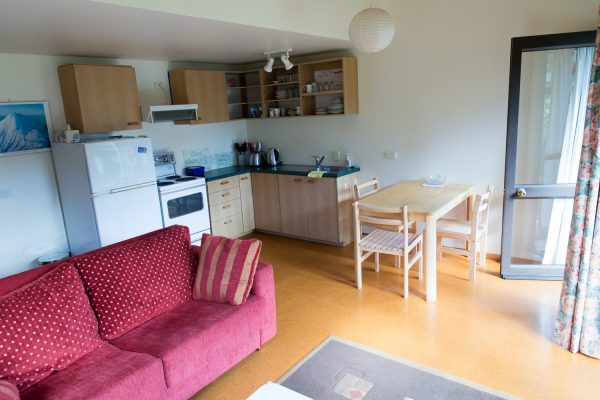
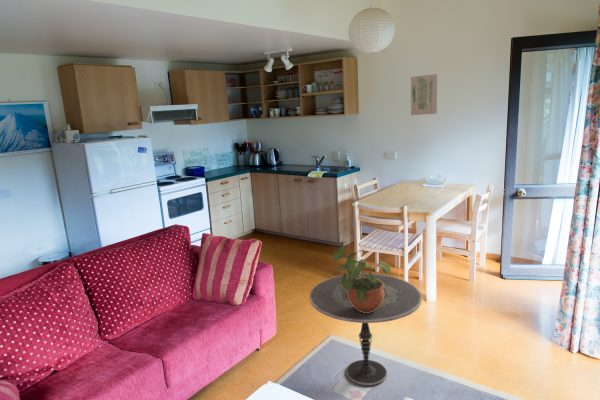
+ wall art (423, 95)
+ potted plant (357, 277)
+ side table (365, 333)
